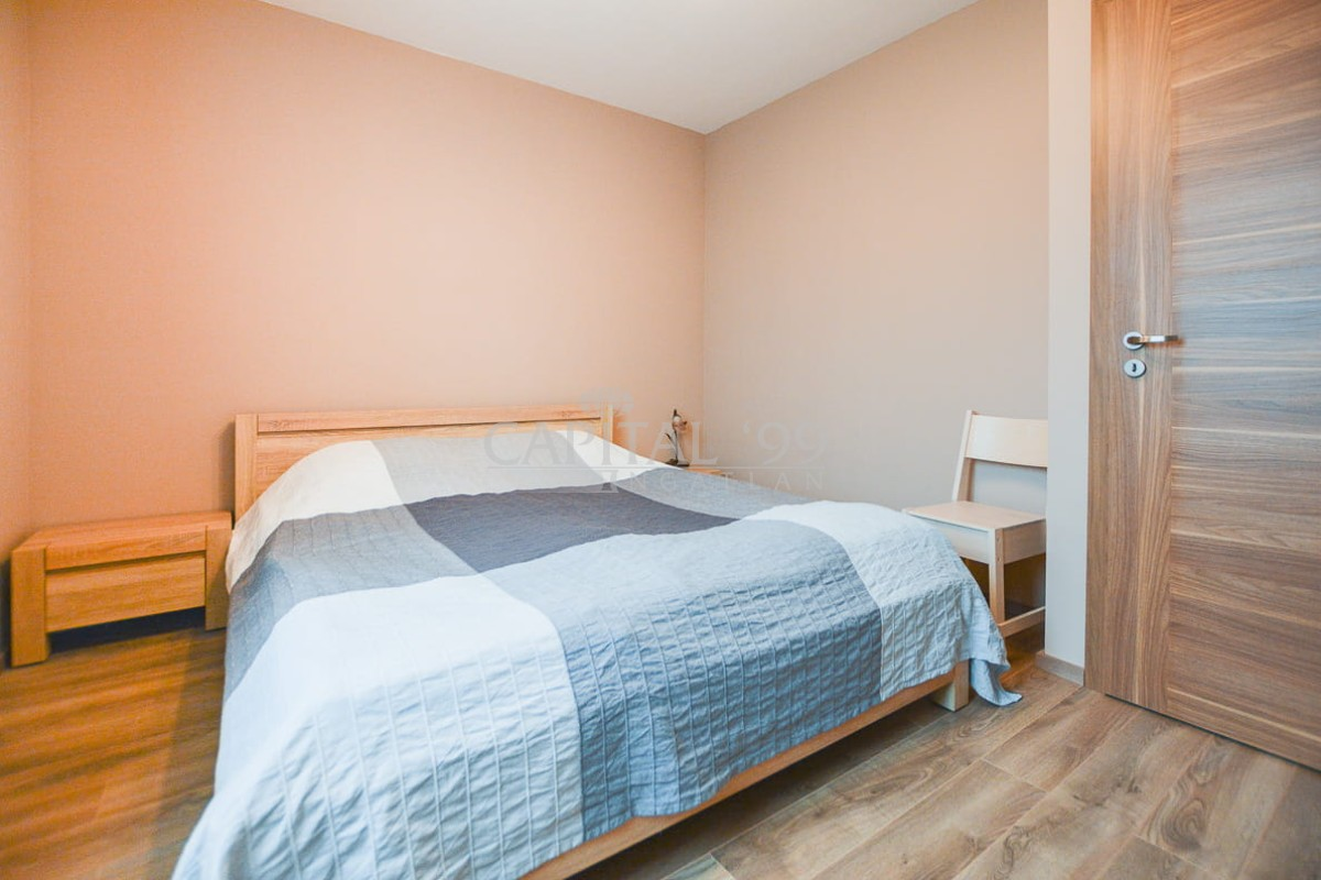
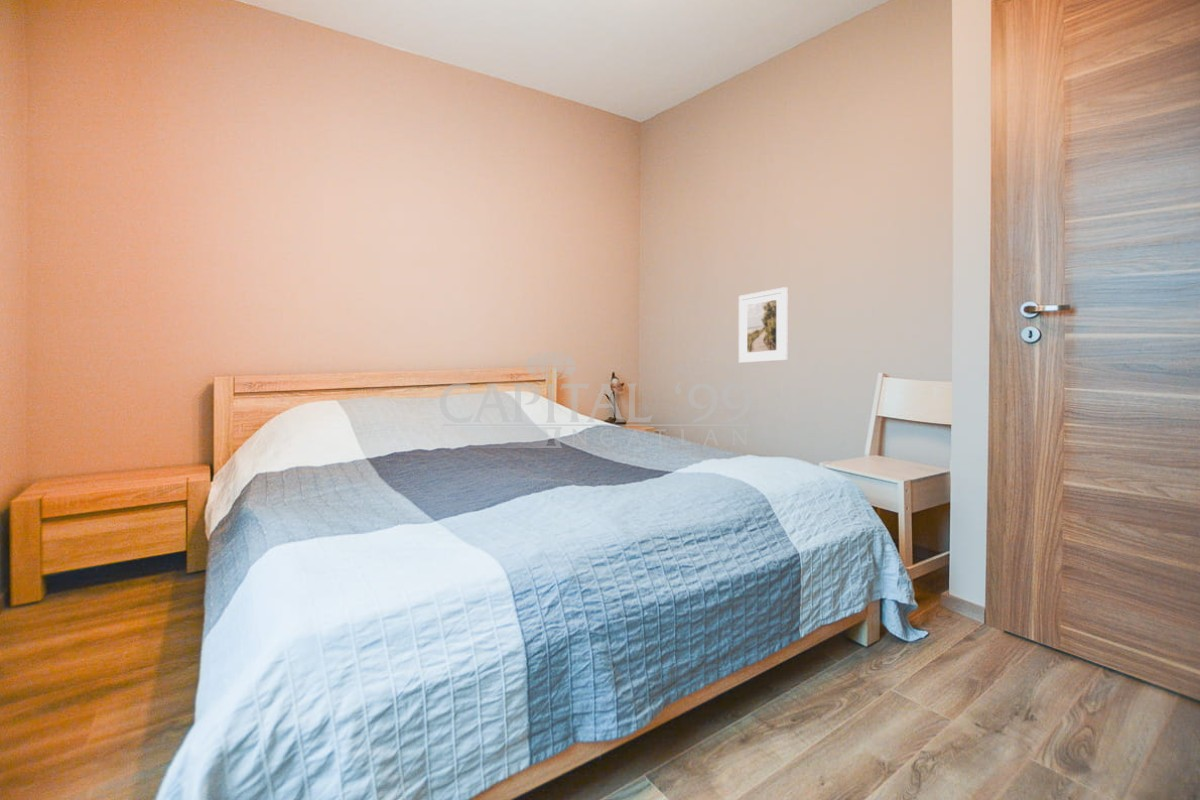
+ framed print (762, 326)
